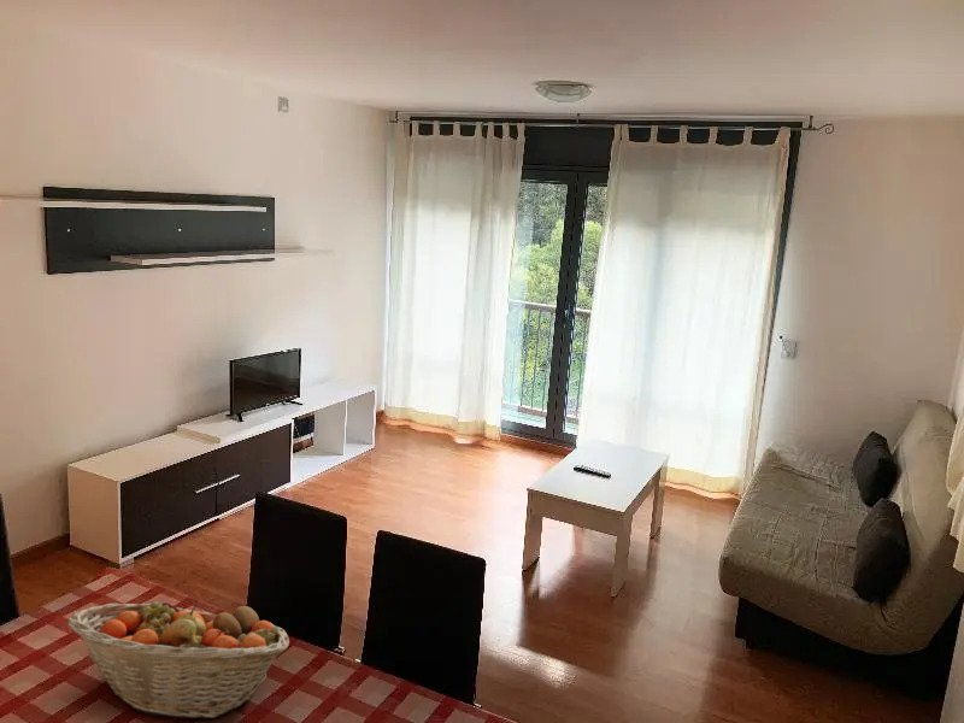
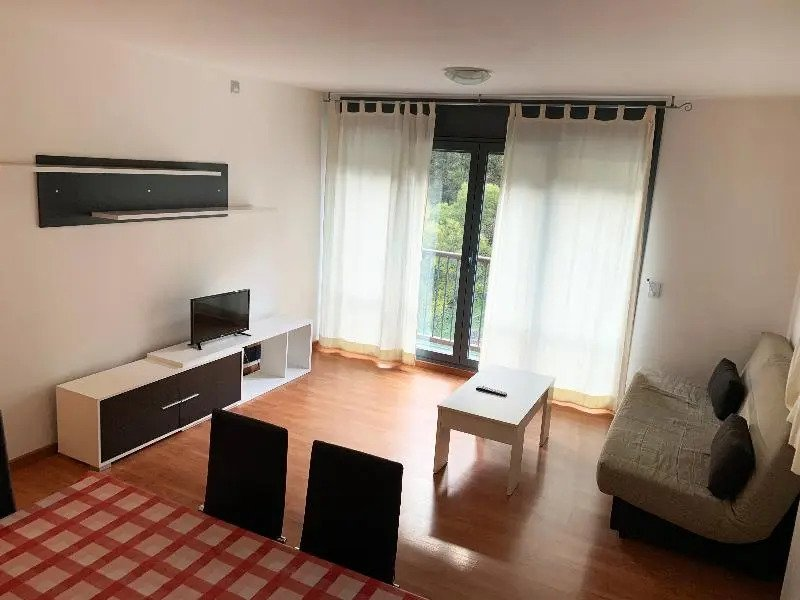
- fruit basket (181, 643)
